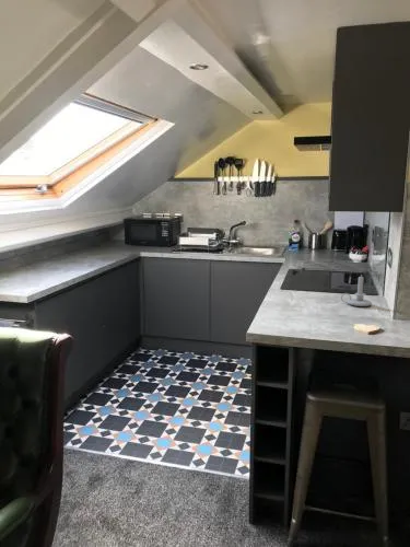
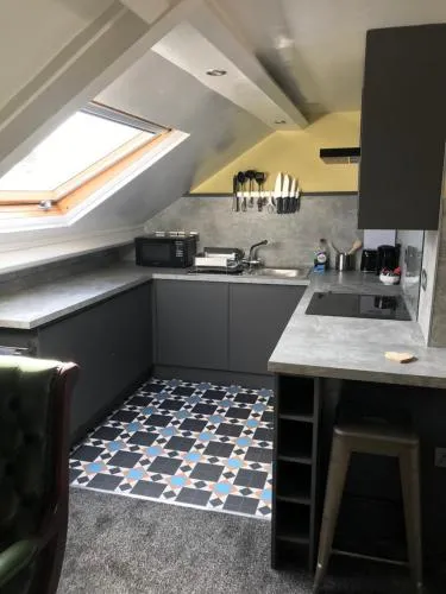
- candle holder (358, 289)
